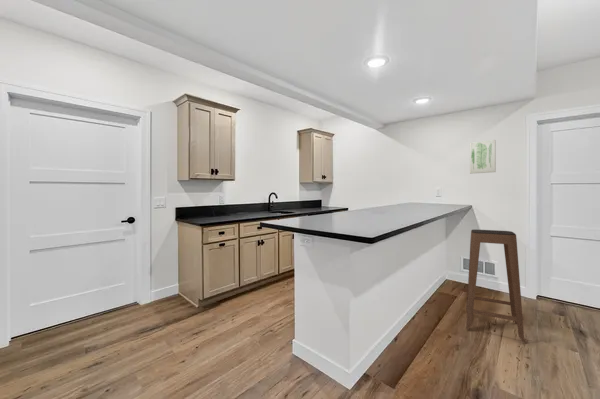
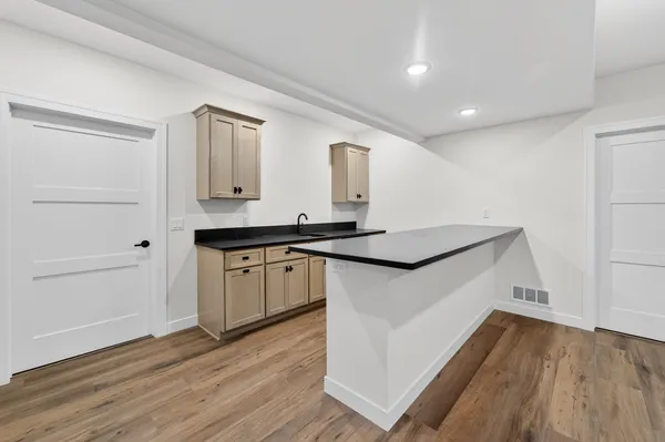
- bar stool (507, 277)
- wall art (482, 157)
